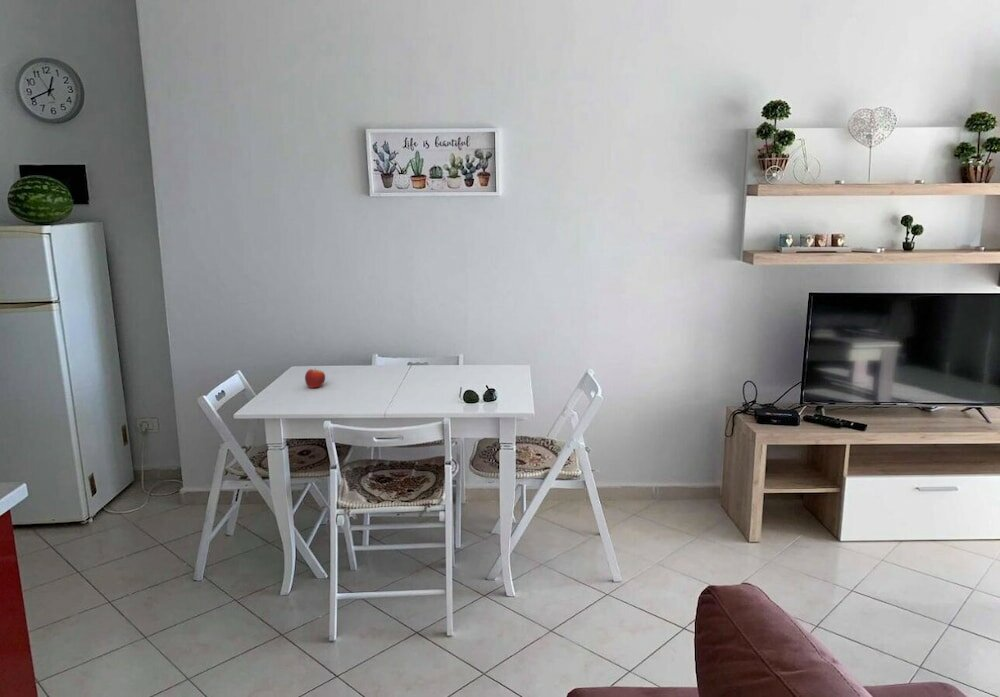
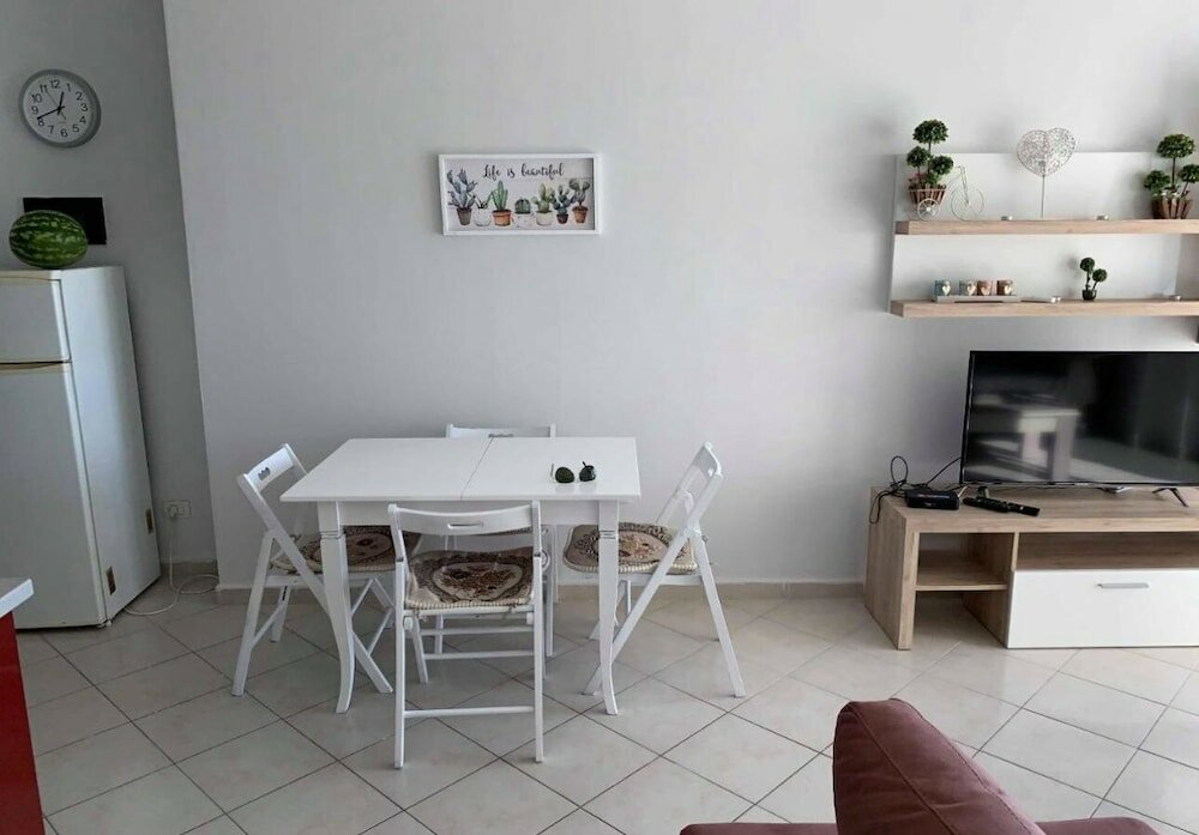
- fruit (314, 378)
